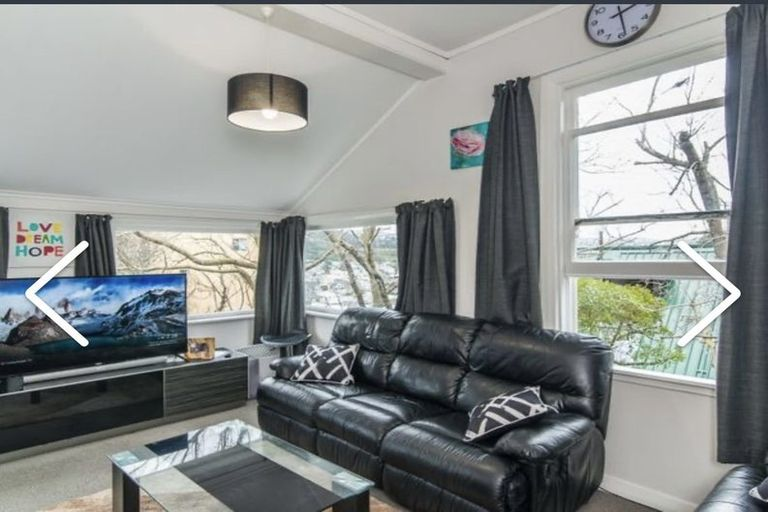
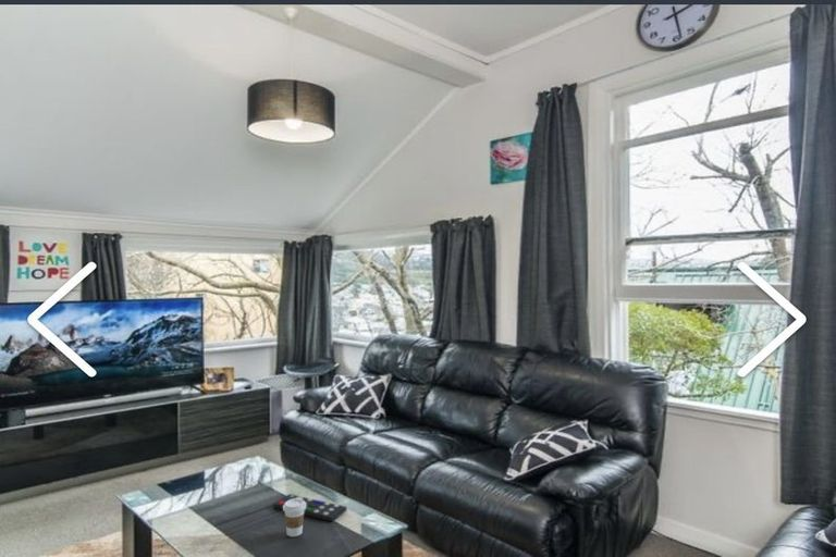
+ coffee cup (294, 517)
+ remote control (309, 506)
